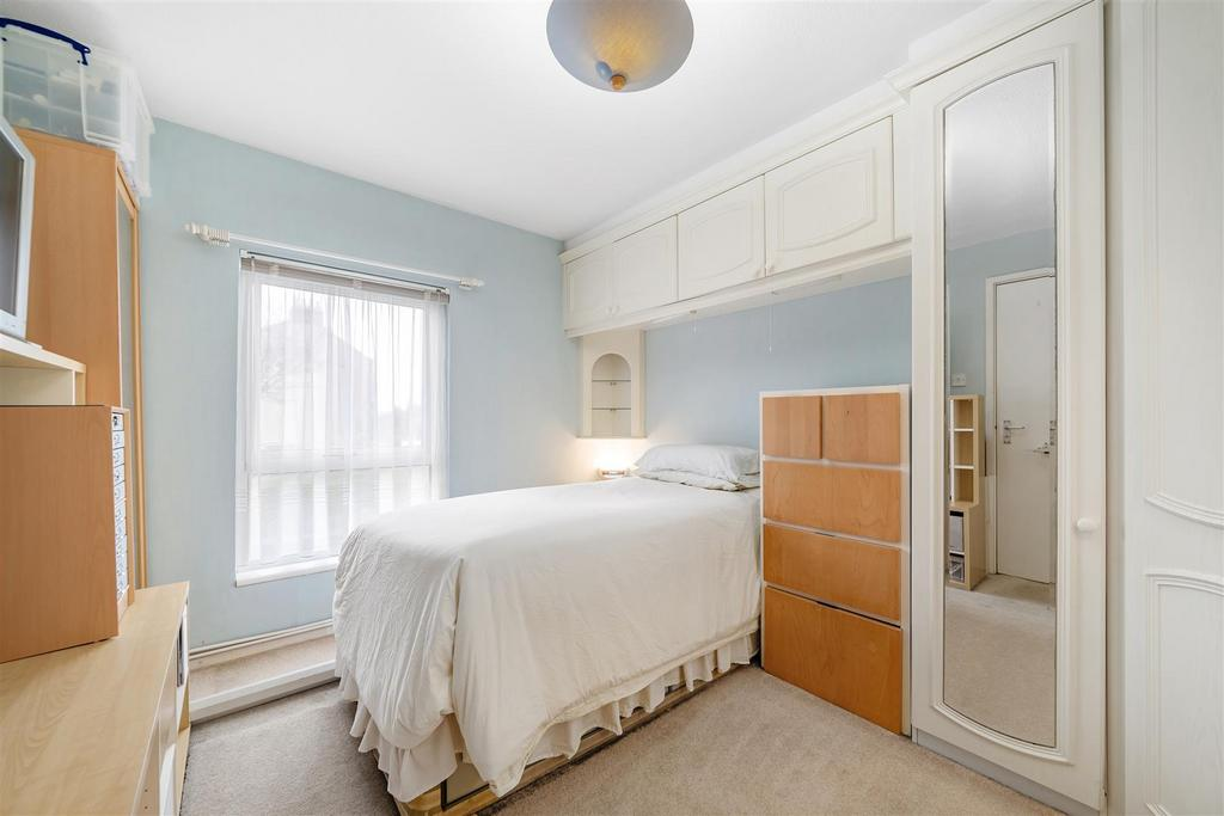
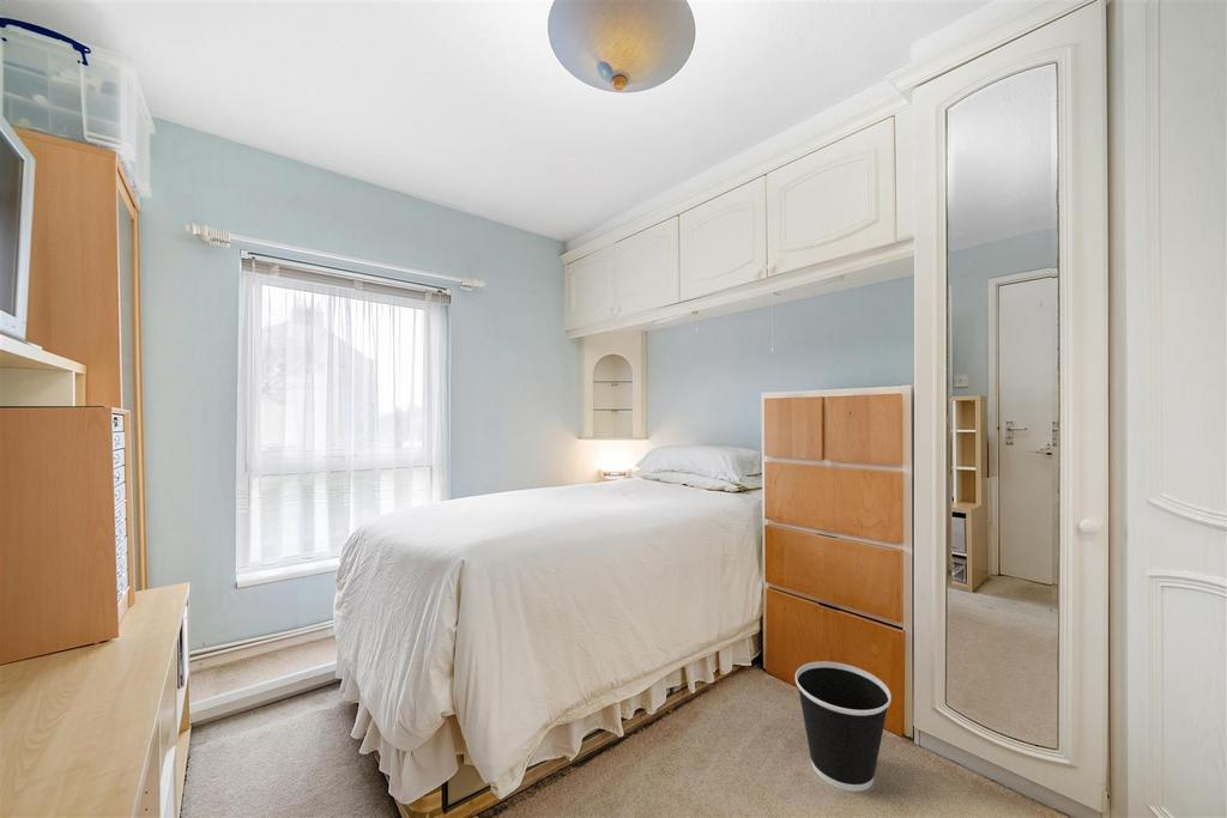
+ wastebasket (841, 726)
